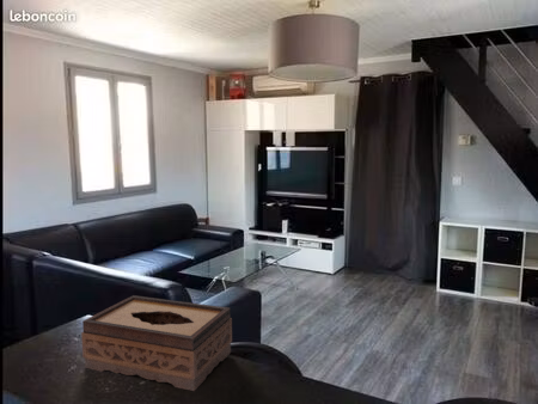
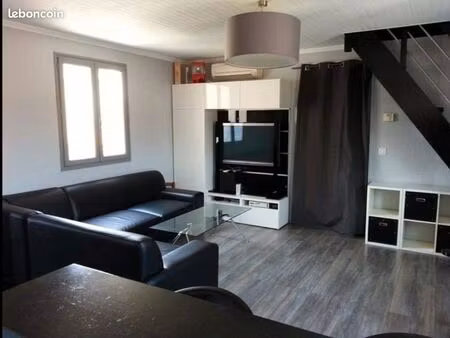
- tissue box (159, 337)
